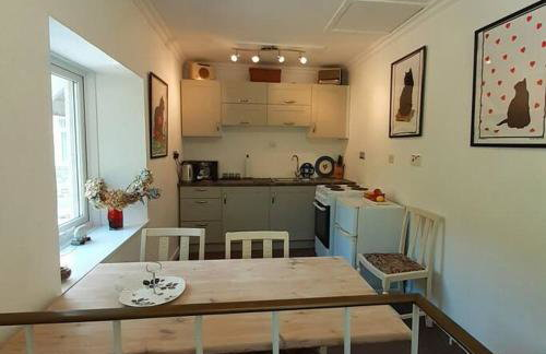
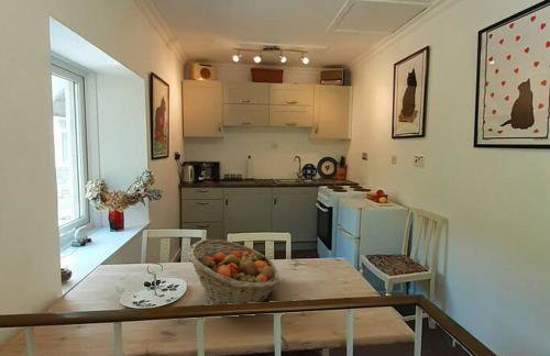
+ fruit basket (234, 268)
